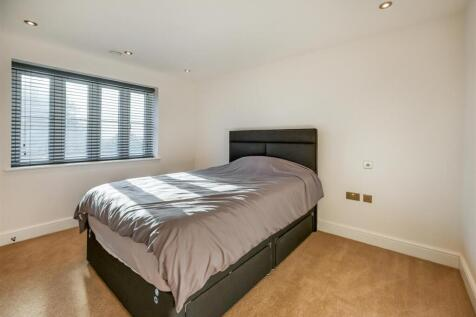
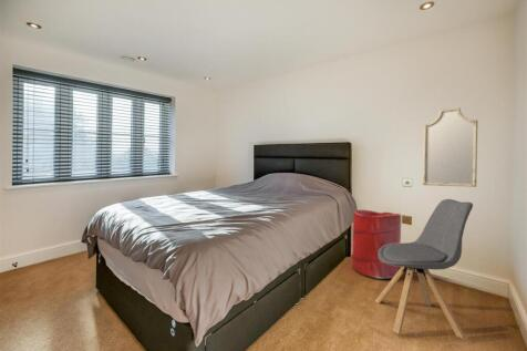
+ laundry hamper (375, 239)
+ bar stool (420, 258)
+ home mirror (448, 147)
